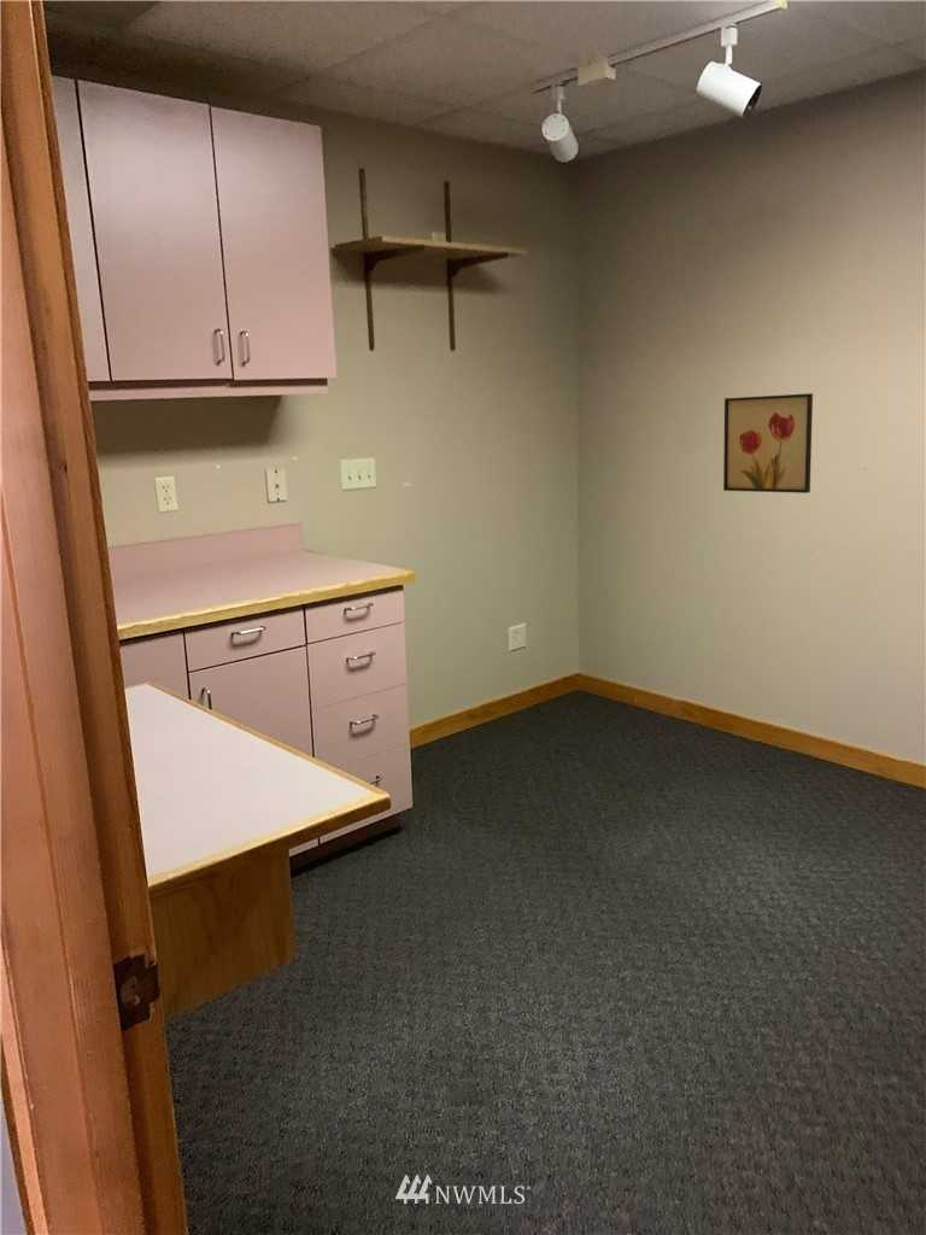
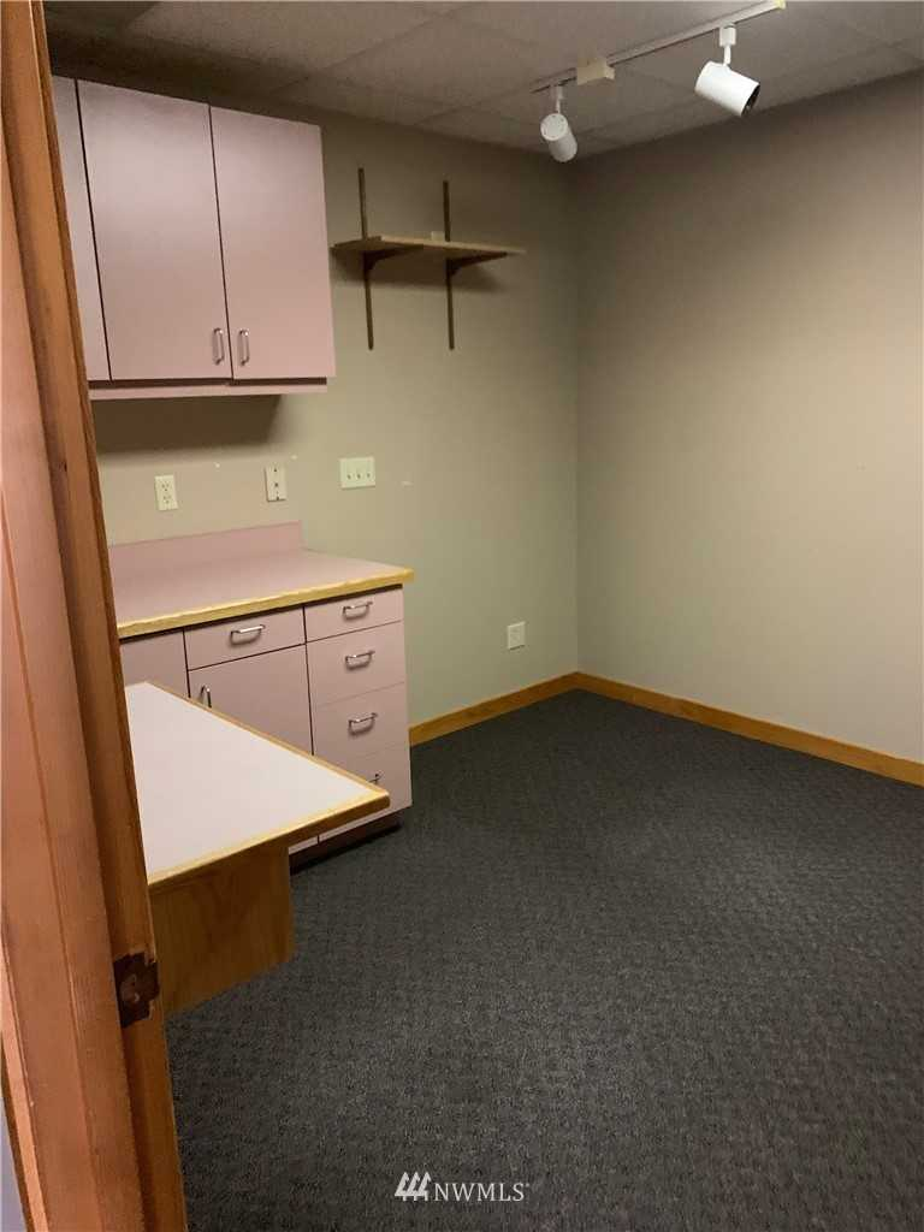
- wall art (767, 444)
